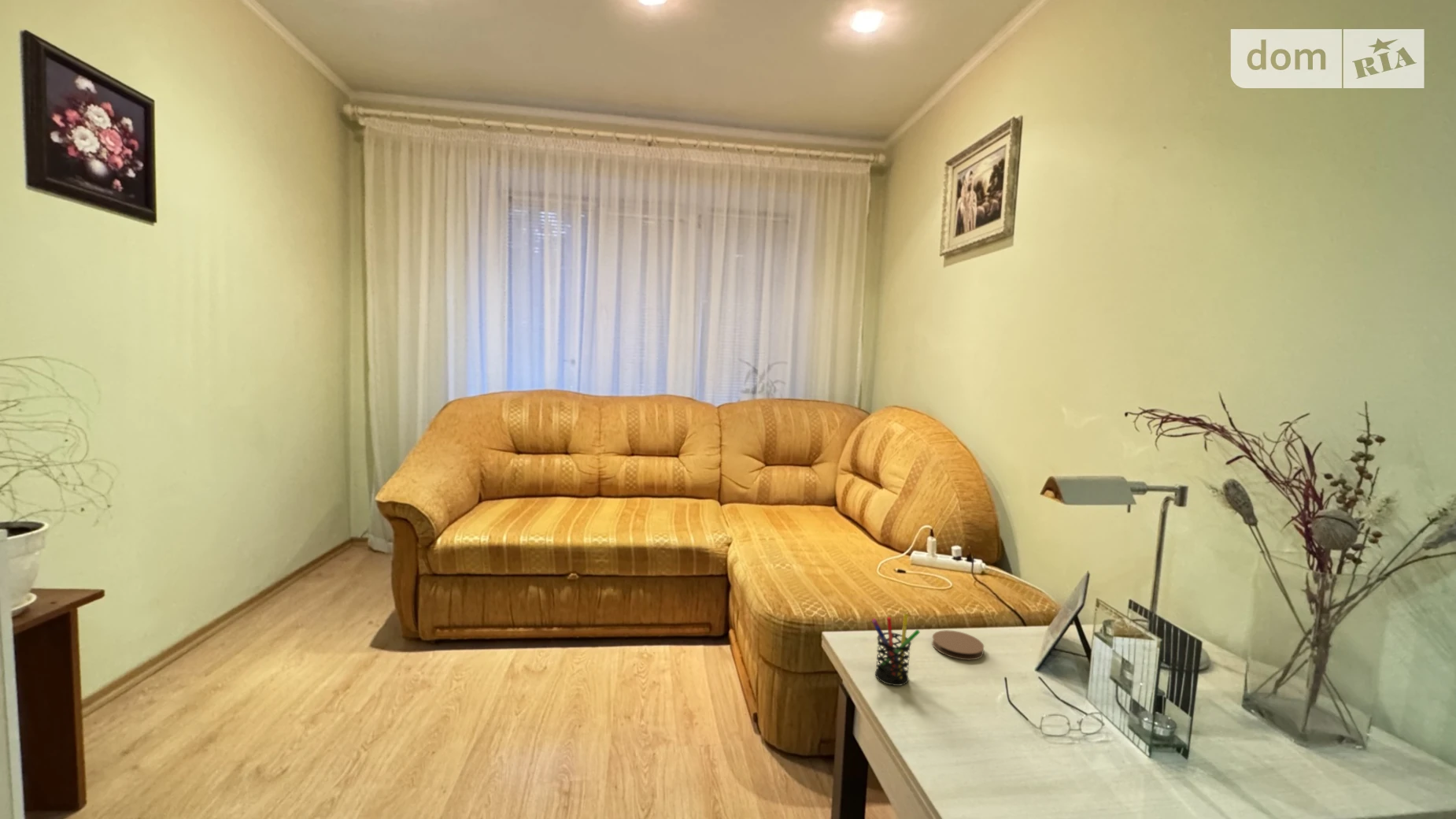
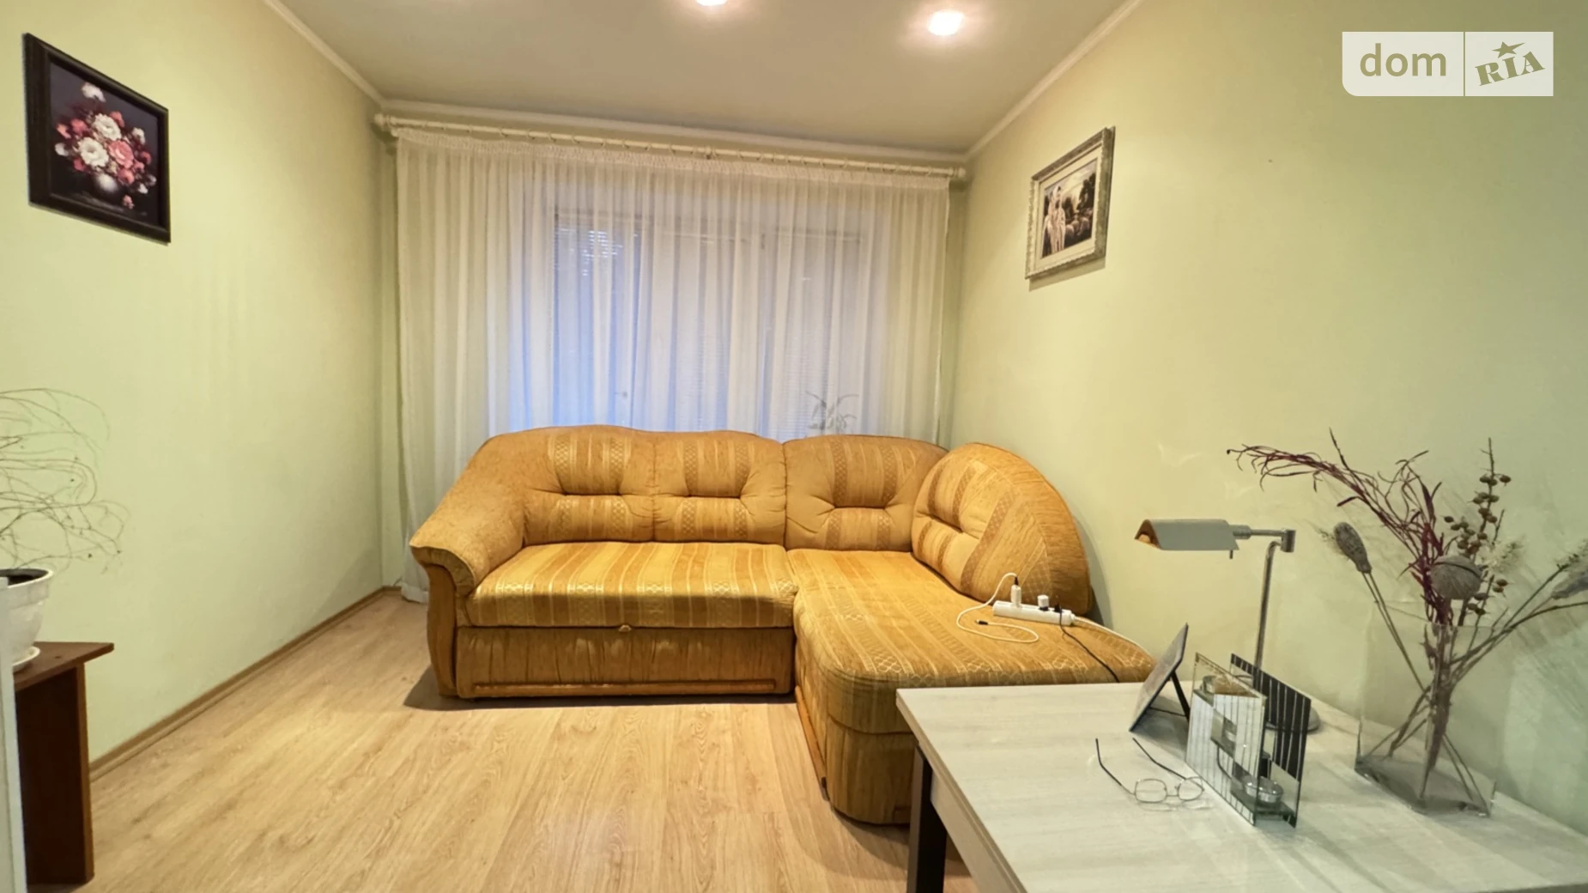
- coaster (957, 644)
- pen holder (896, 647)
